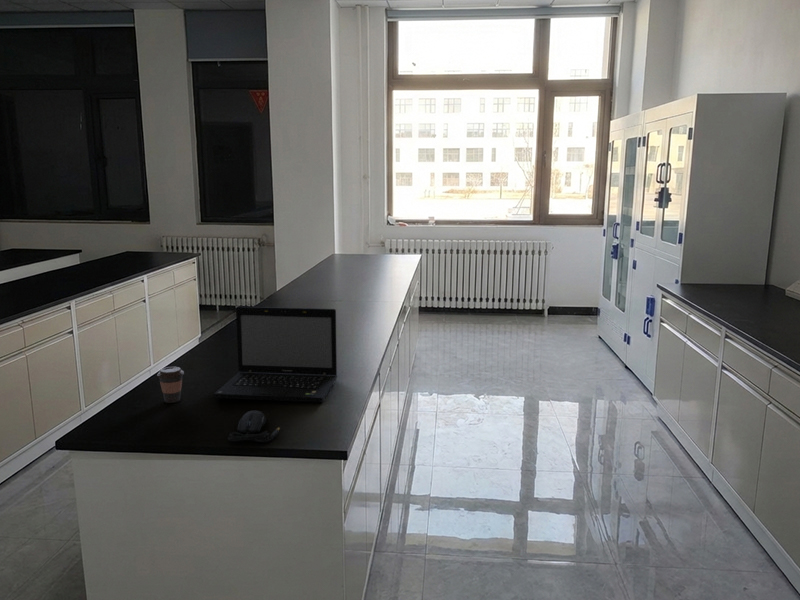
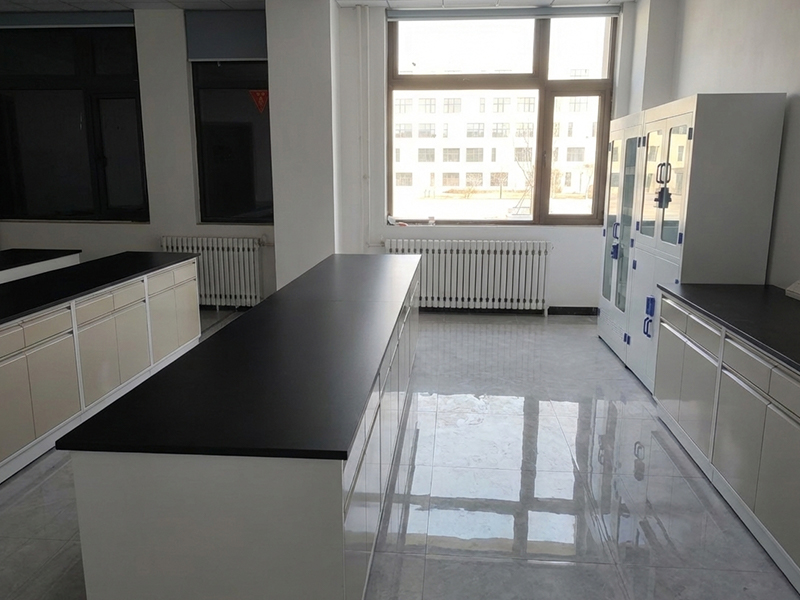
- computer mouse (259, 423)
- coffee cup (171, 385)
- laptop (277, 352)
